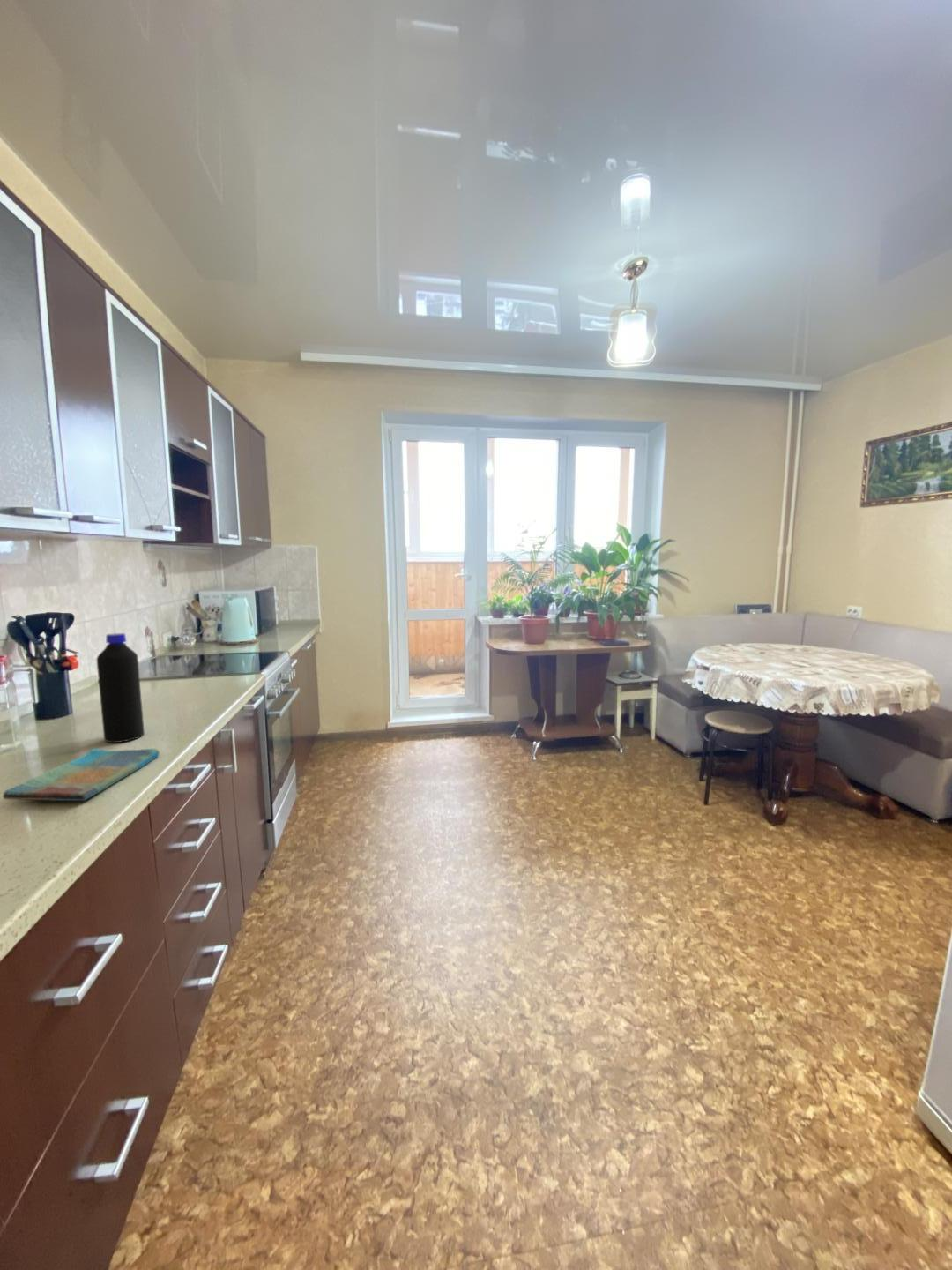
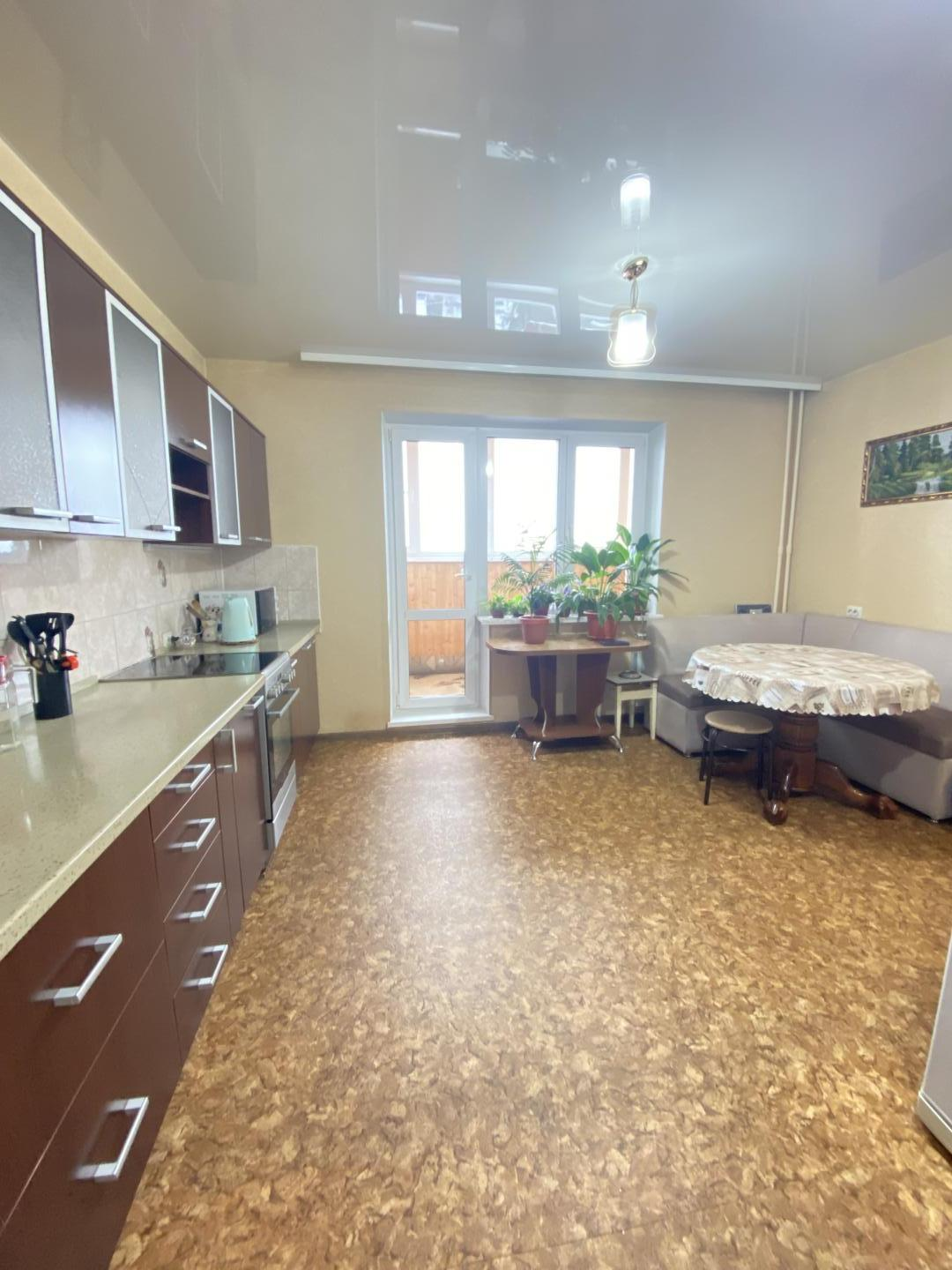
- bottle (120, 686)
- dish towel (89, 772)
